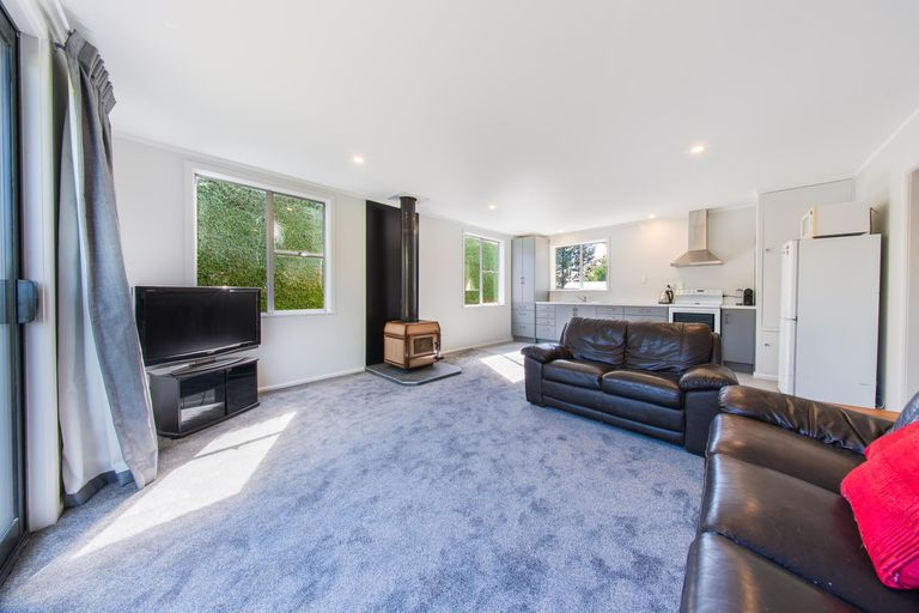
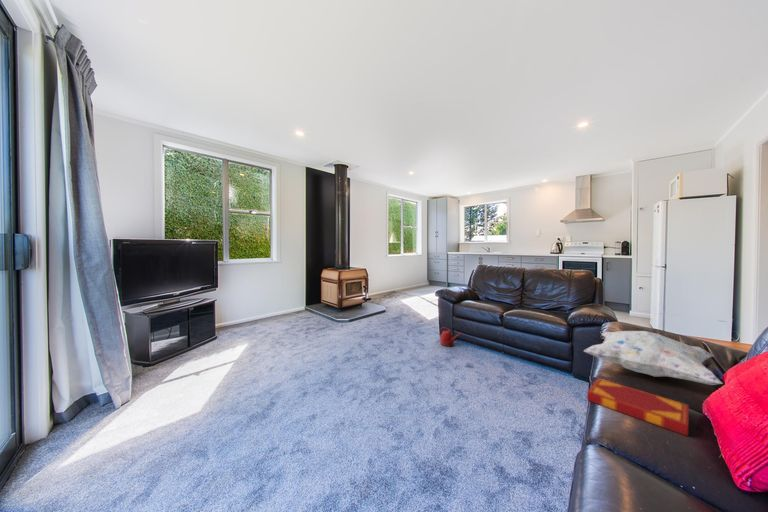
+ hardback book (635, 402)
+ decorative pillow (647, 352)
+ watering can (450, 336)
